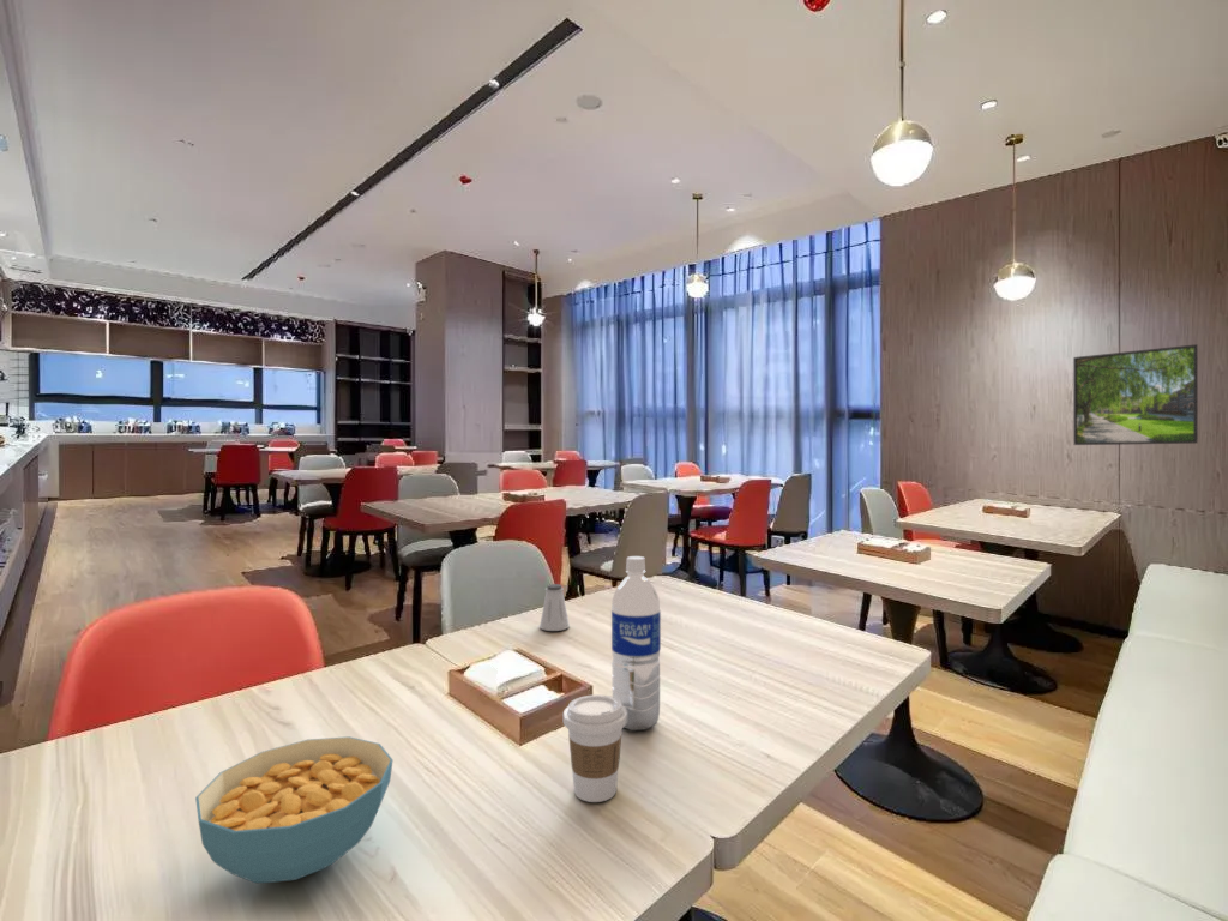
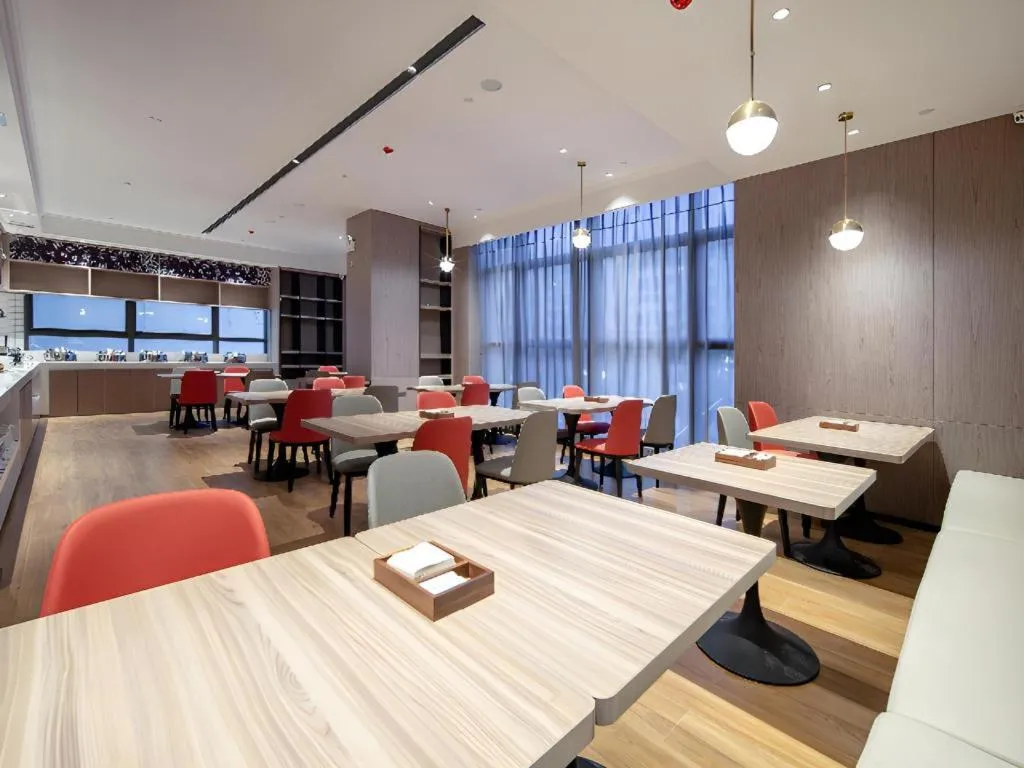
- water bottle (636, 640)
- coffee cup (595, 746)
- cereal bowl (300, 819)
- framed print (1132, 397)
- saltshaker (554, 606)
